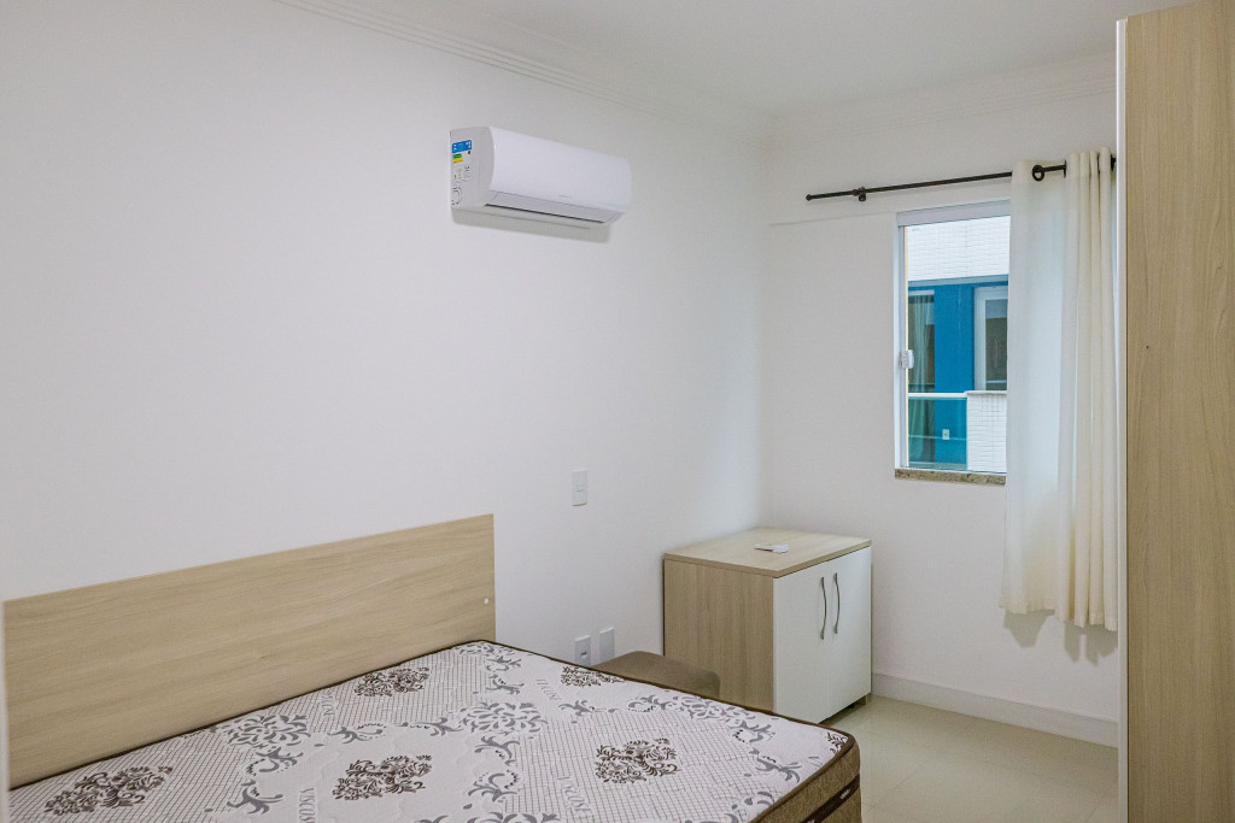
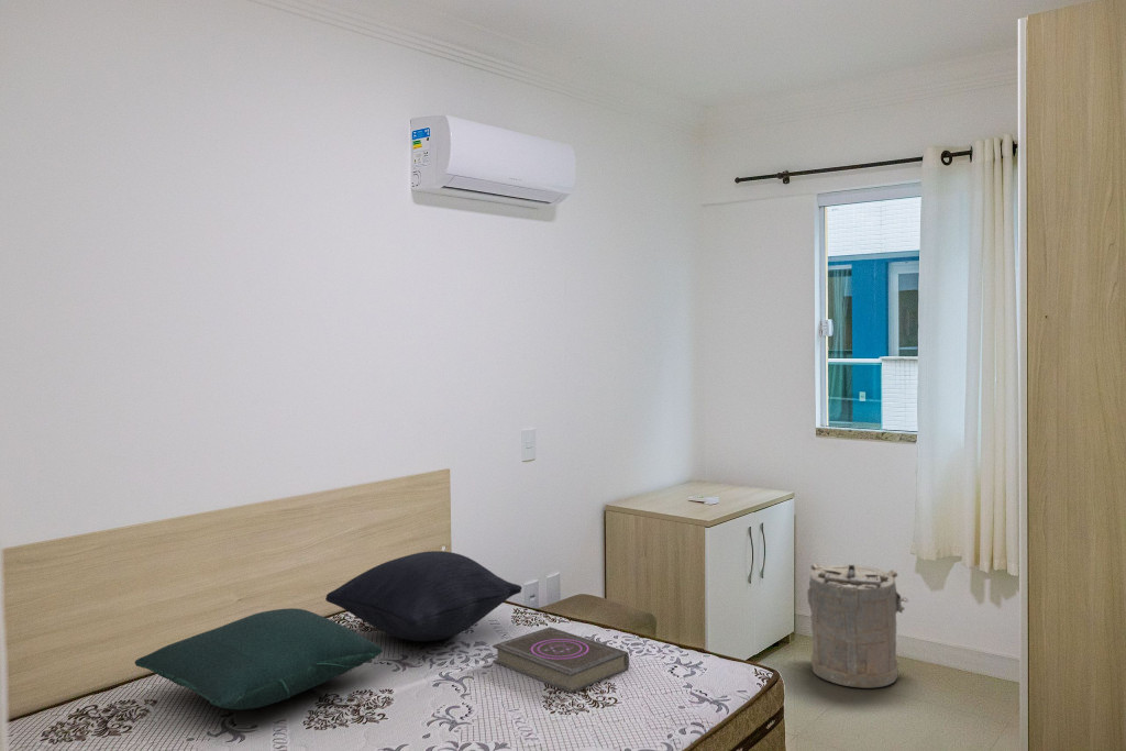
+ pillow (424, 593)
+ laundry hamper (850, 617)
+ pillow (261, 656)
+ book (560, 656)
